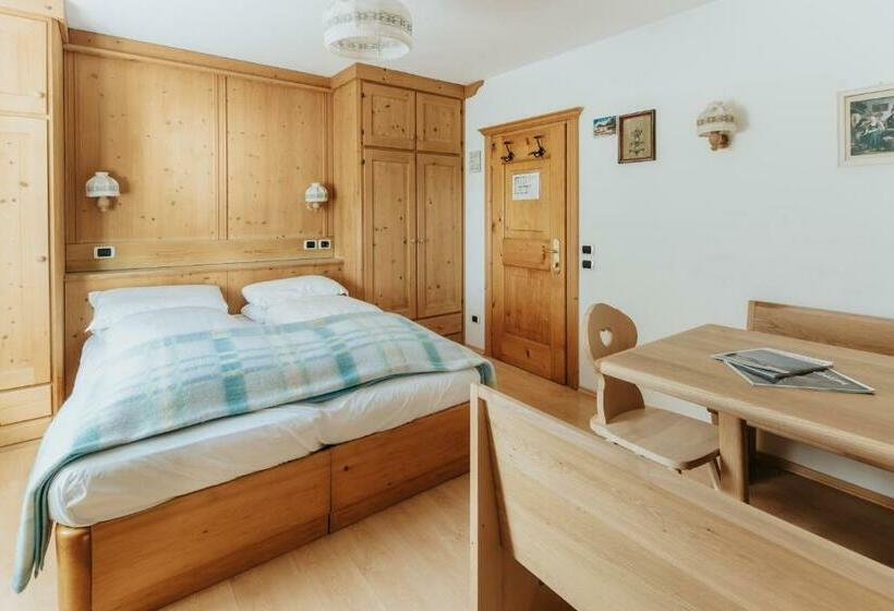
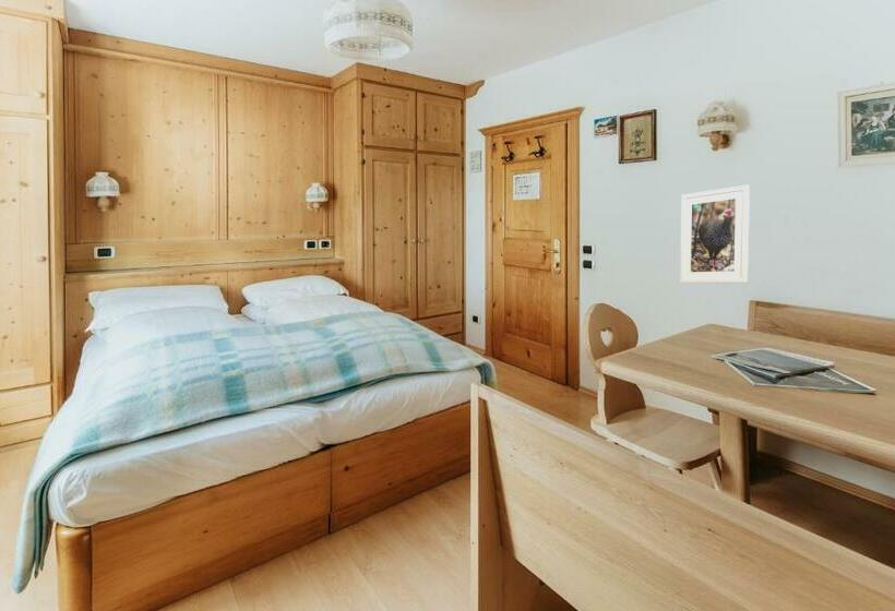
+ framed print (713, 236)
